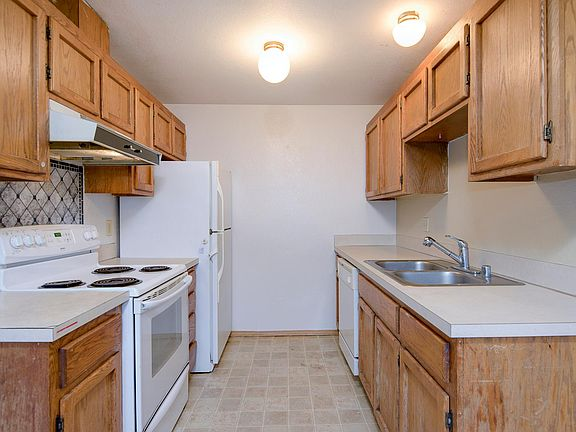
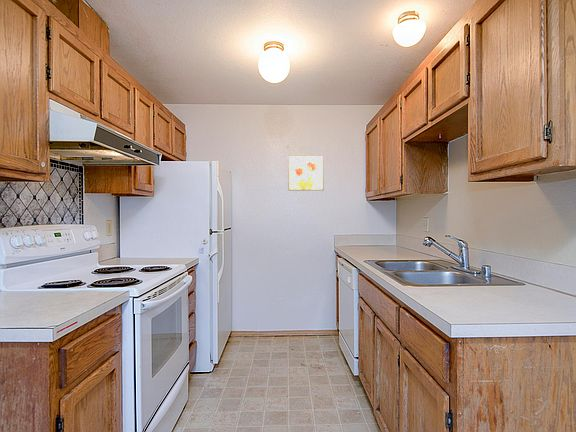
+ wall art (305, 172)
